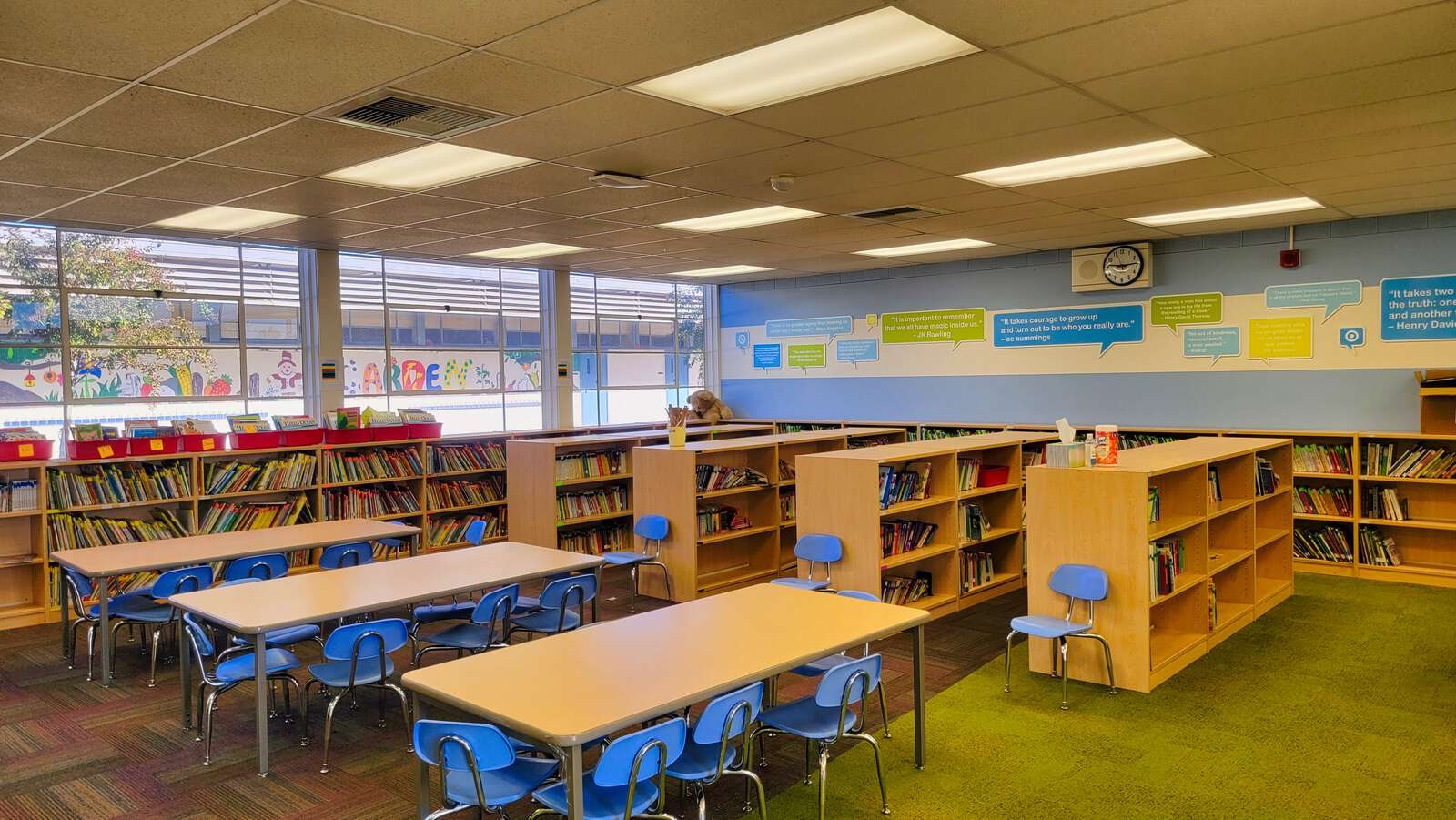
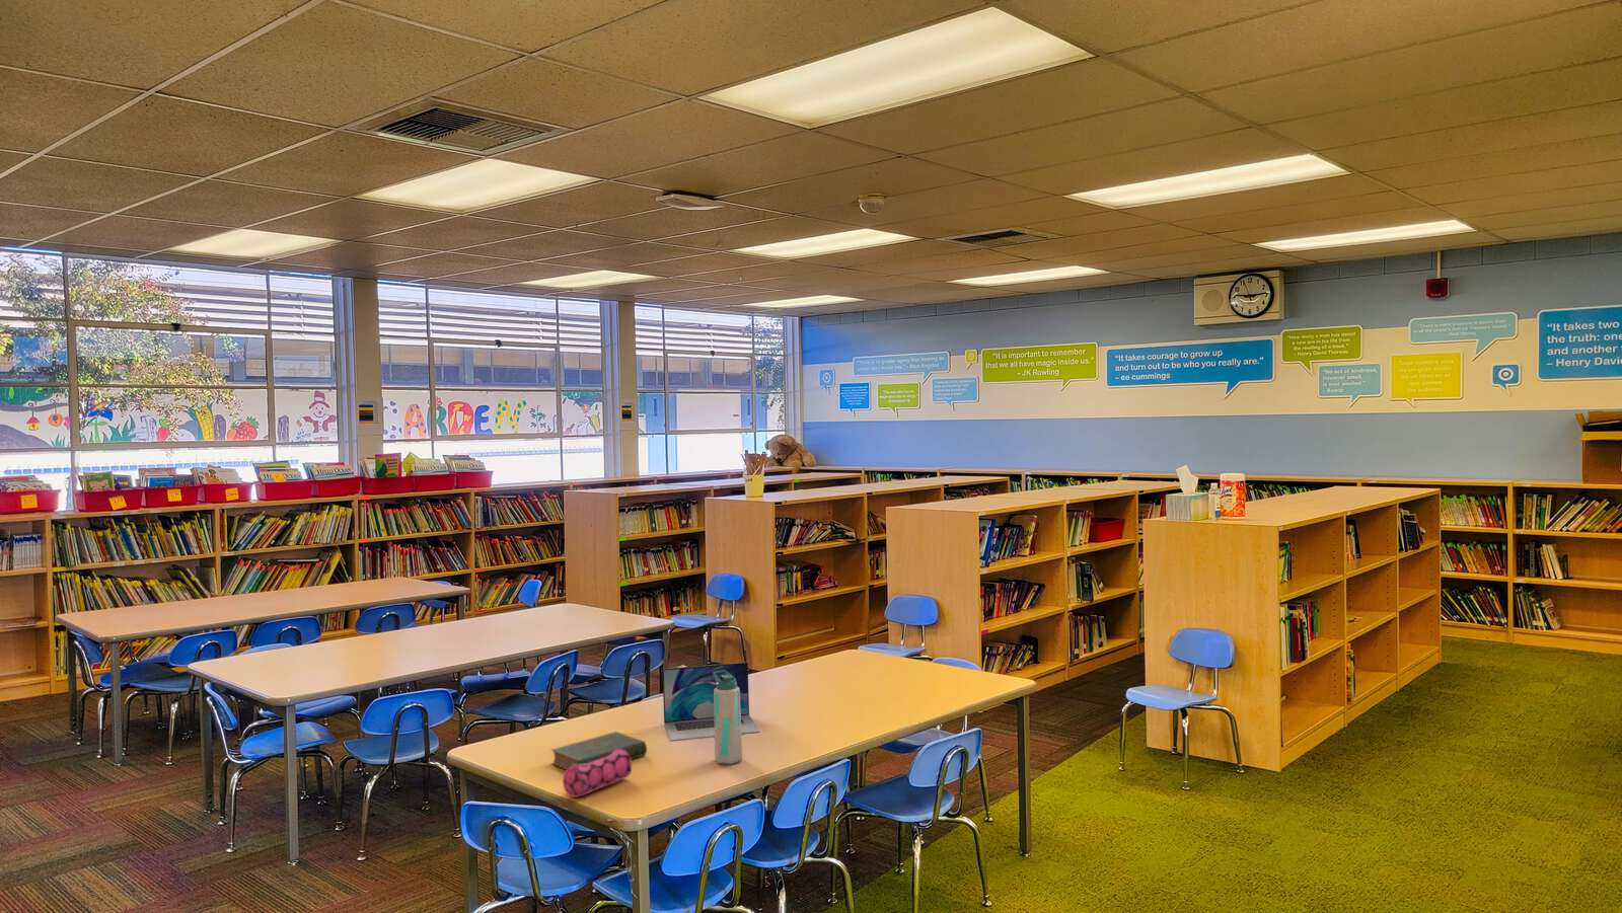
+ laptop (710, 699)
+ book (599, 752)
+ water bottle (726, 716)
+ pencil case (598, 772)
